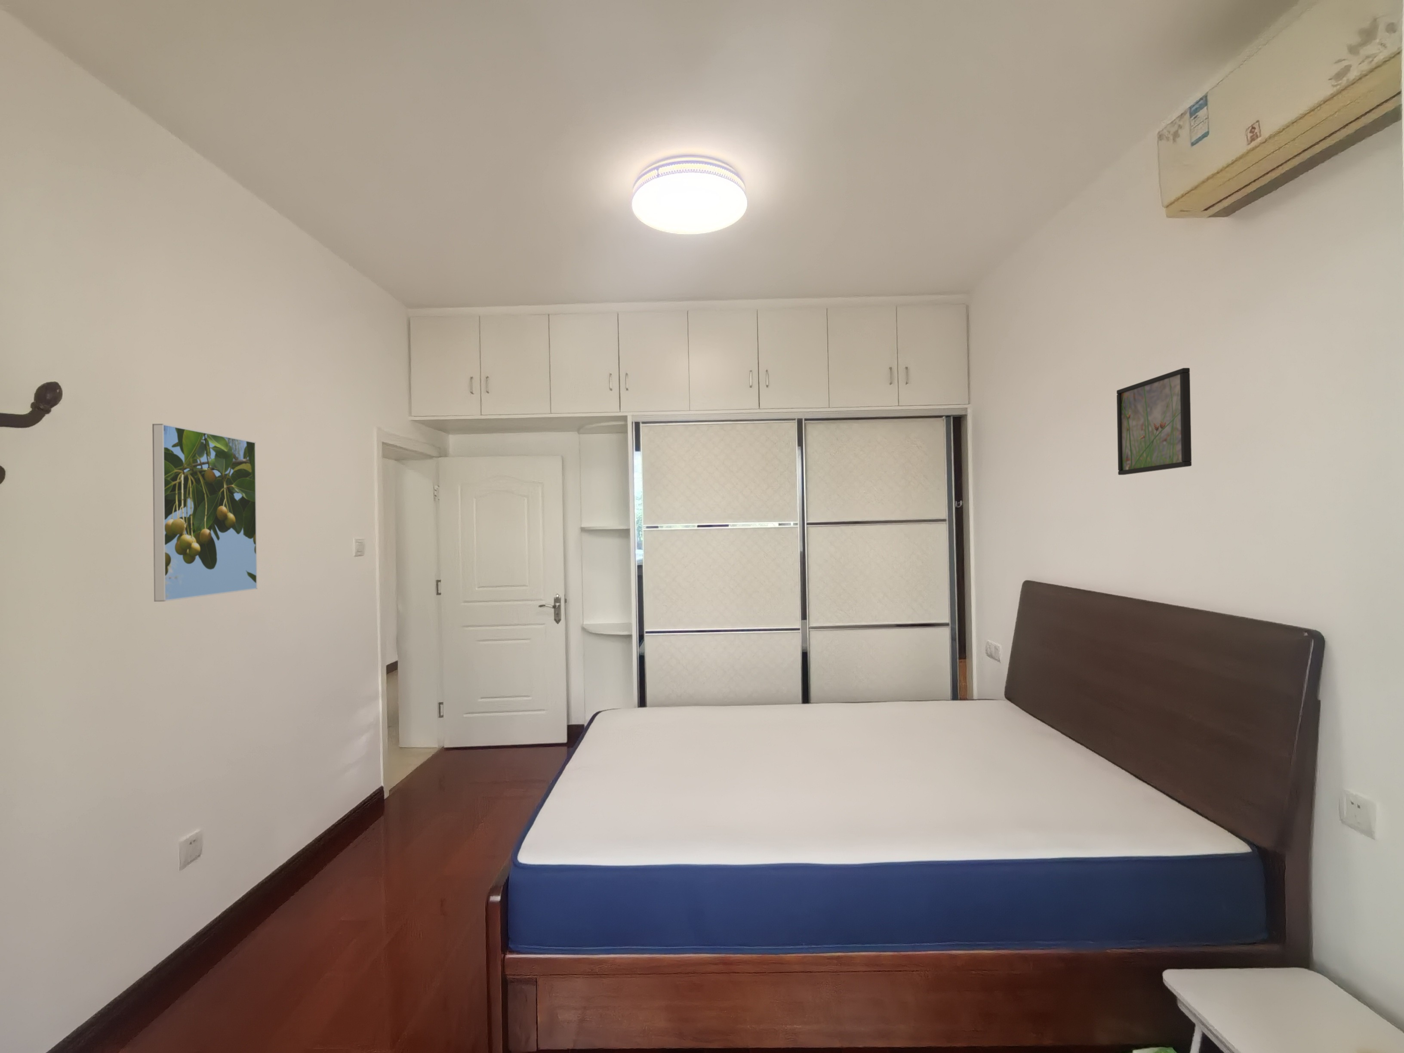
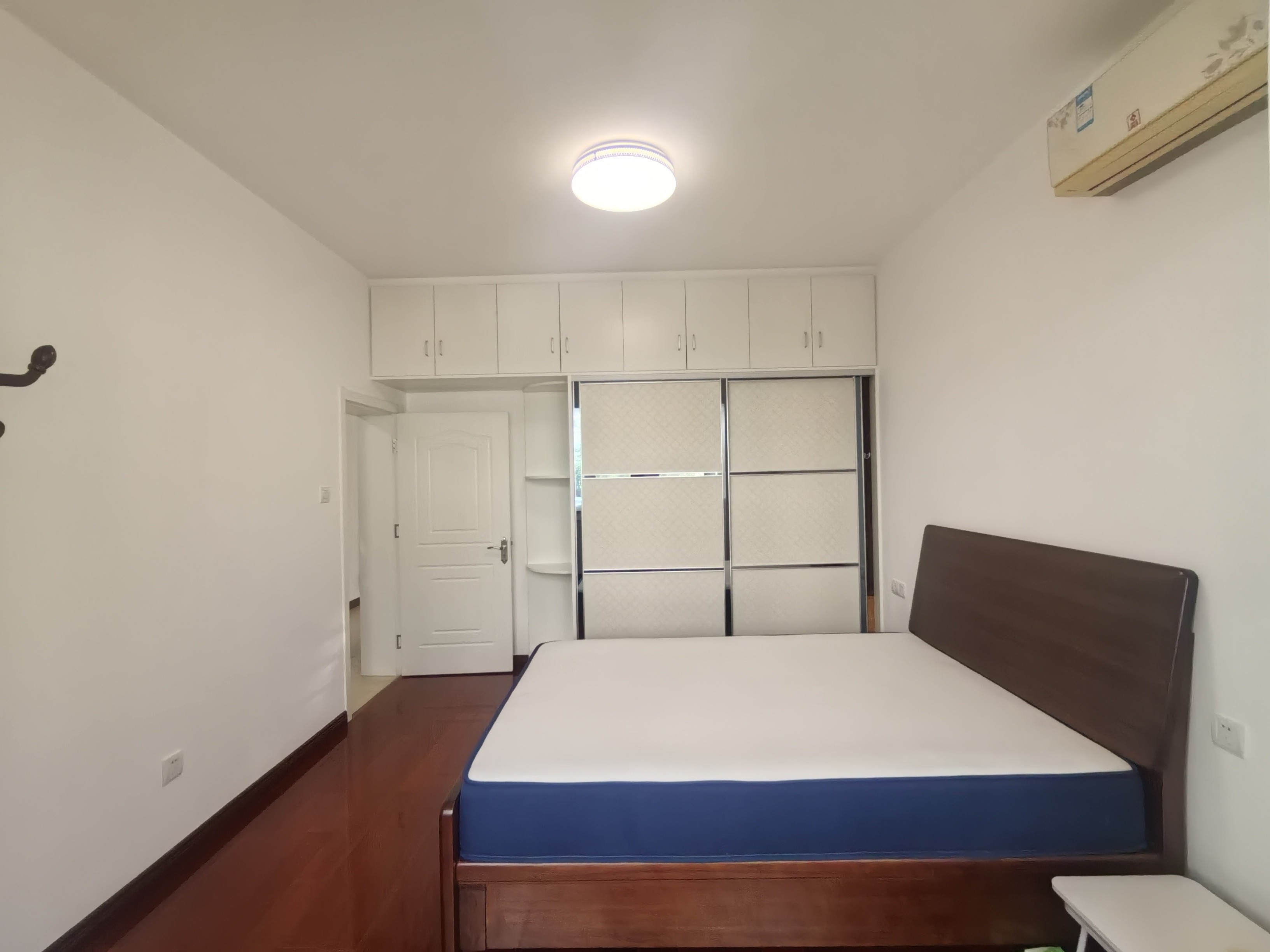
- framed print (1151, 425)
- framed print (209, 514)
